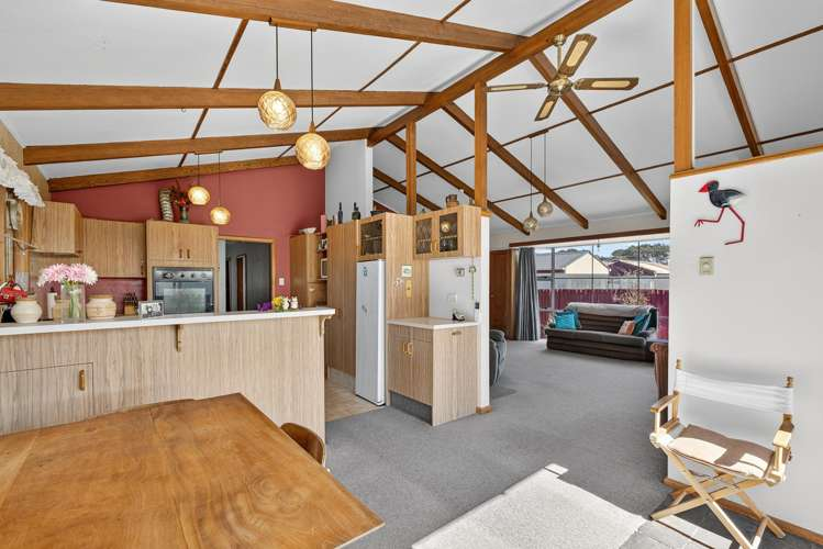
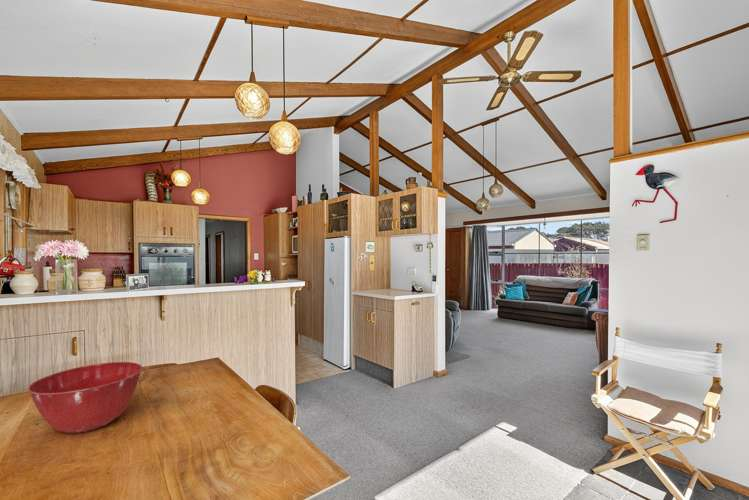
+ mixing bowl (90, 398)
